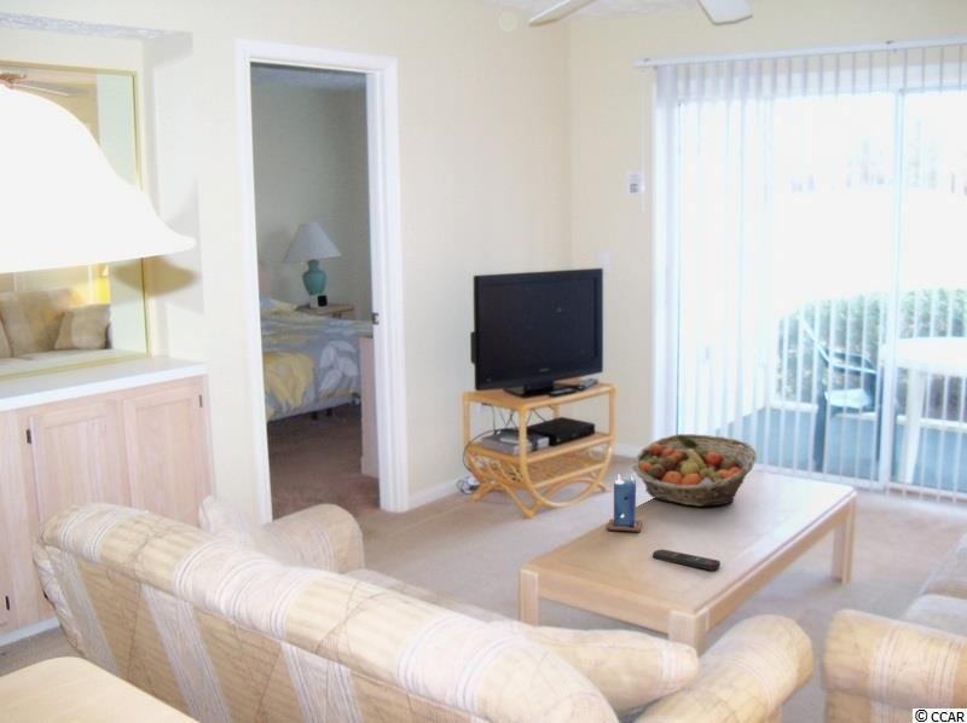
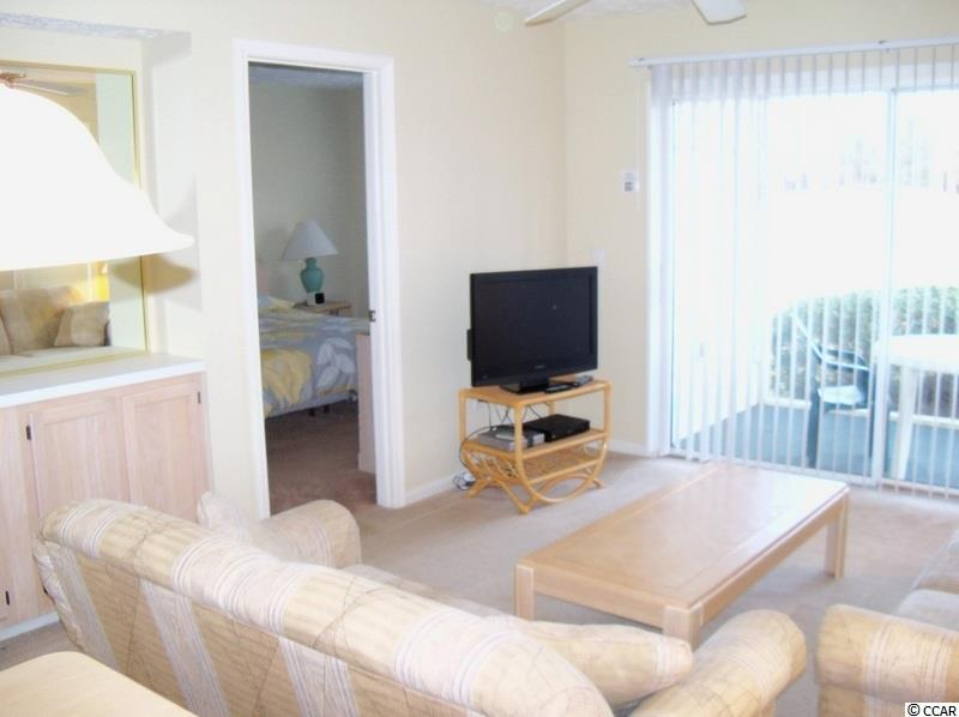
- fruit basket (693, 469)
- candle (625, 501)
- remote control (685, 559)
